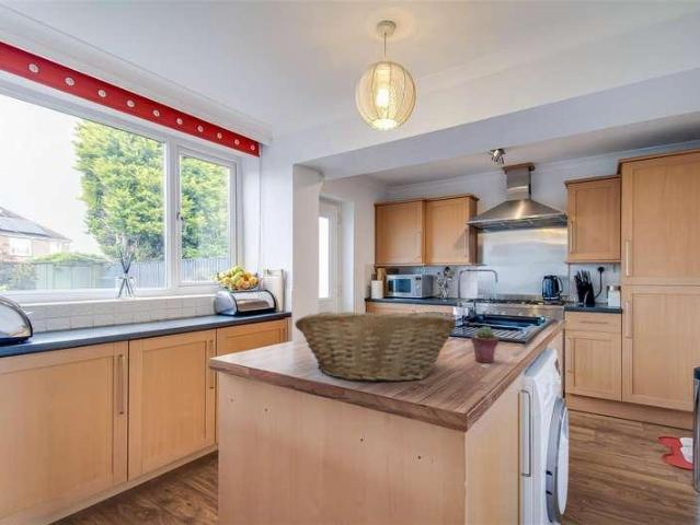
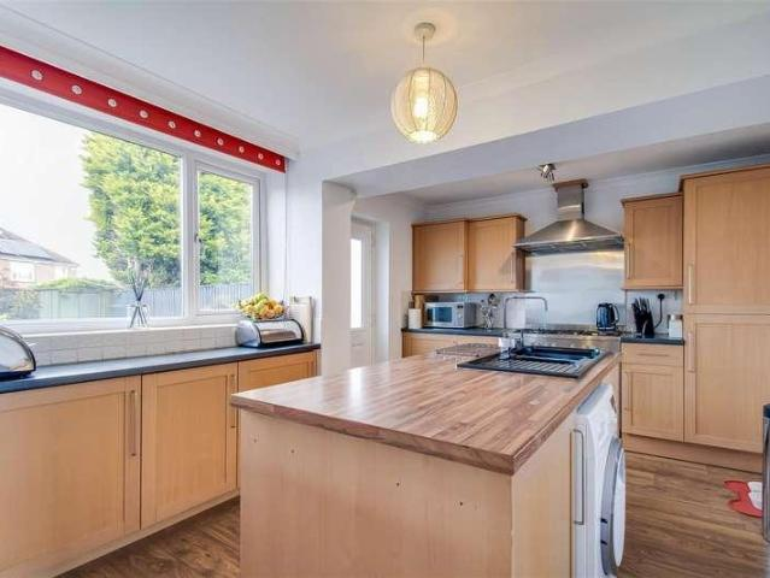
- fruit basket (374, 338)
- potted succulent (484, 342)
